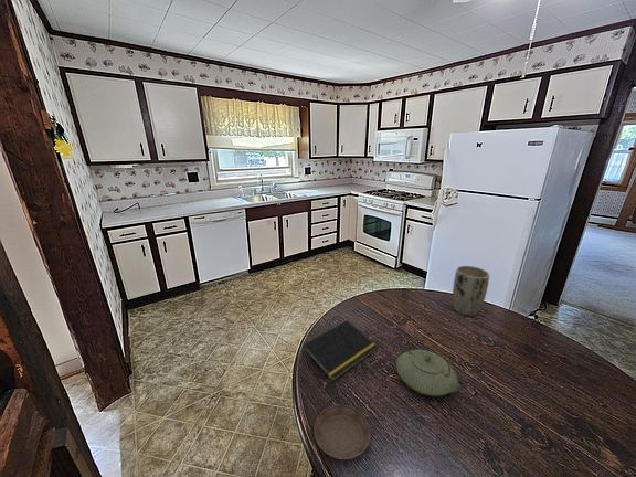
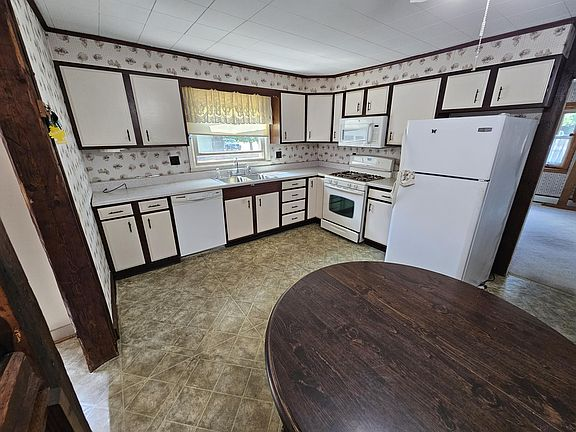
- notepad (340, 347)
- plant pot (468, 290)
- saucer (341, 432)
- teapot (431, 363)
